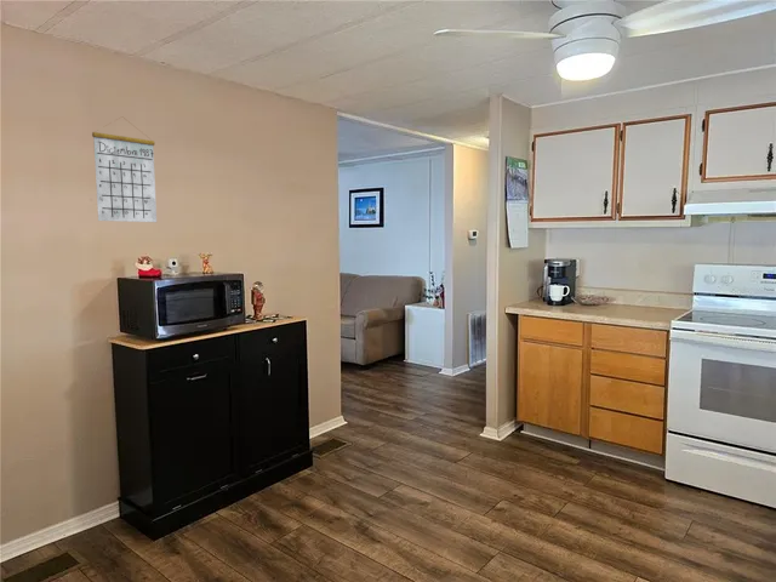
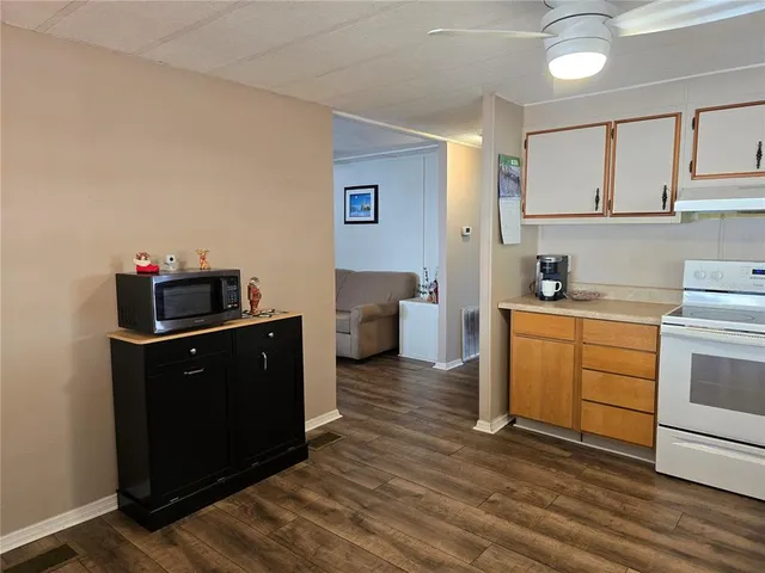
- calendar (126, 169)
